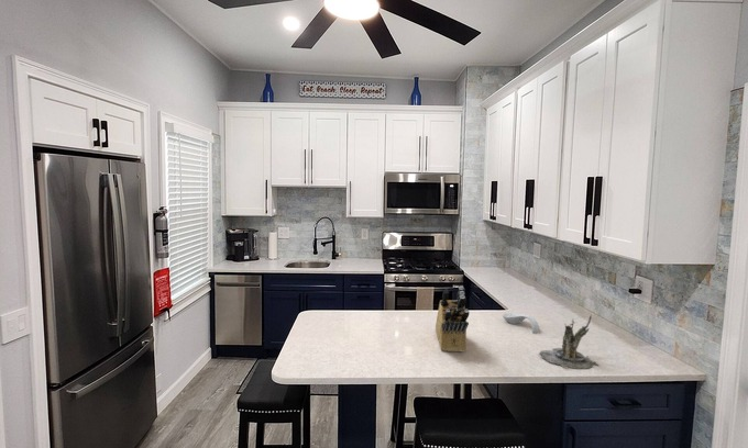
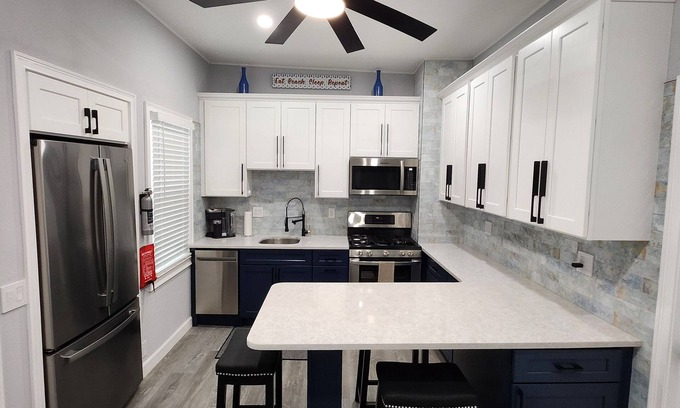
- spoon rest (520, 318)
- knife block (451, 312)
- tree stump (570, 338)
